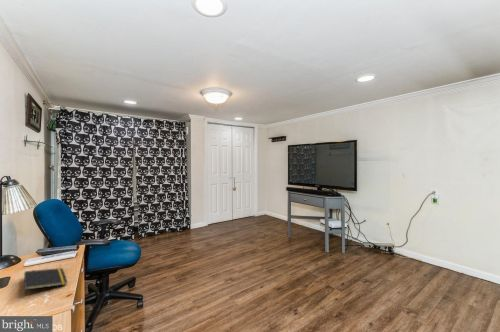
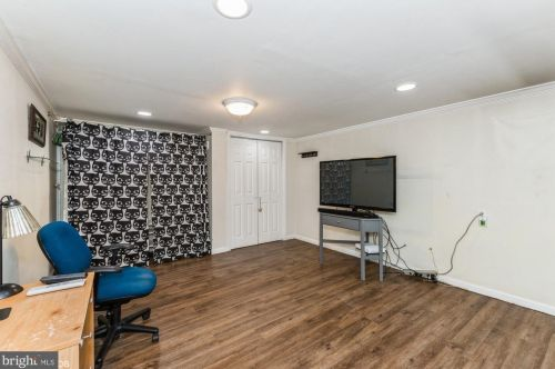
- notepad (45, 277)
